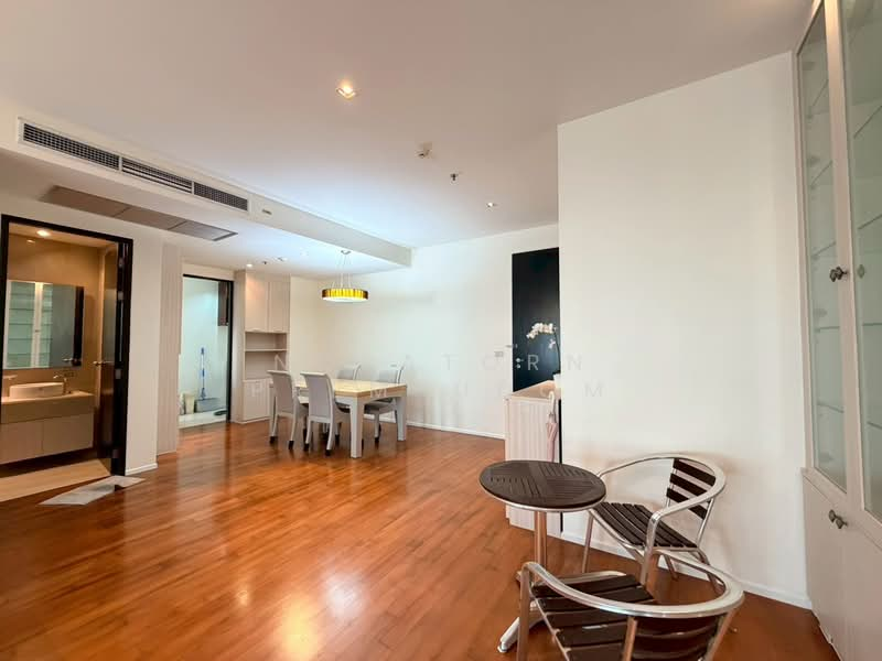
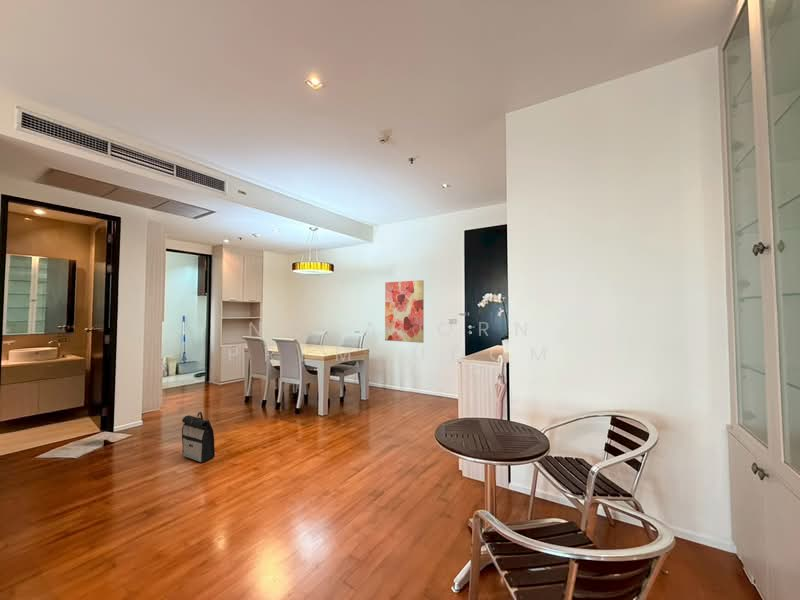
+ wall art (403, 311)
+ backpack (198, 435)
